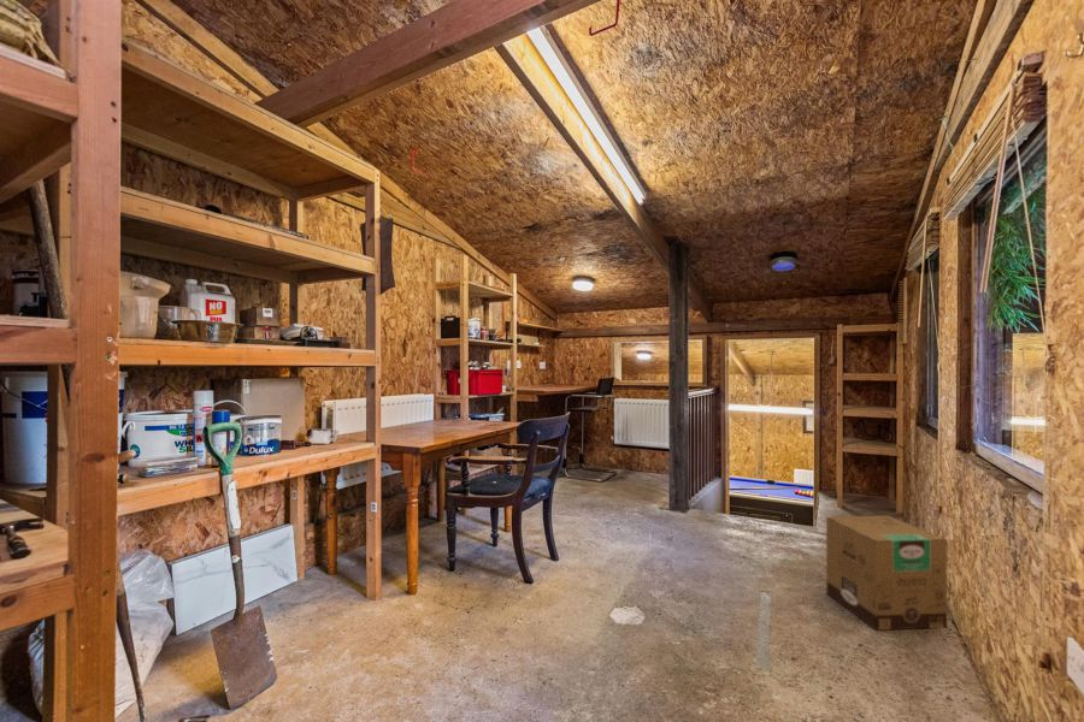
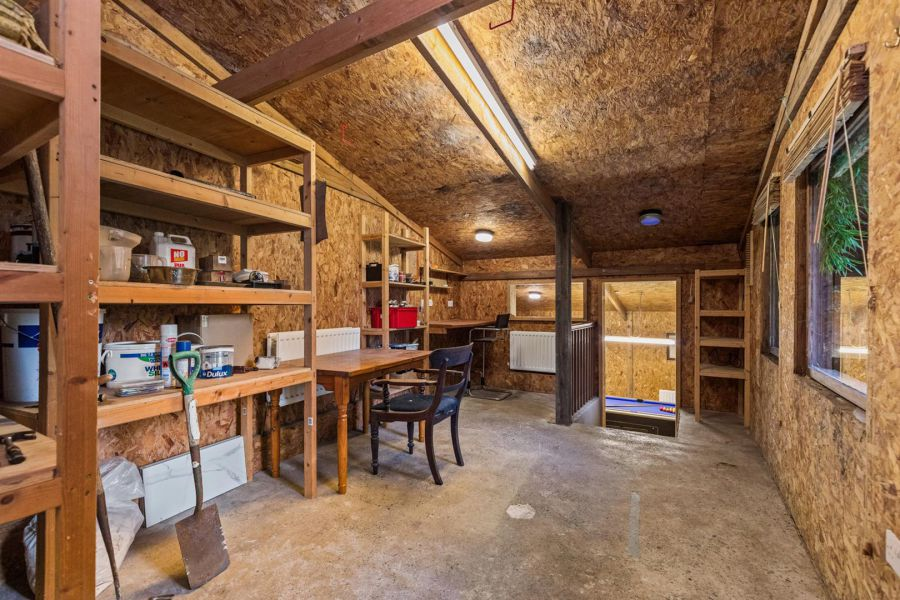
- cardboard box (882, 568)
